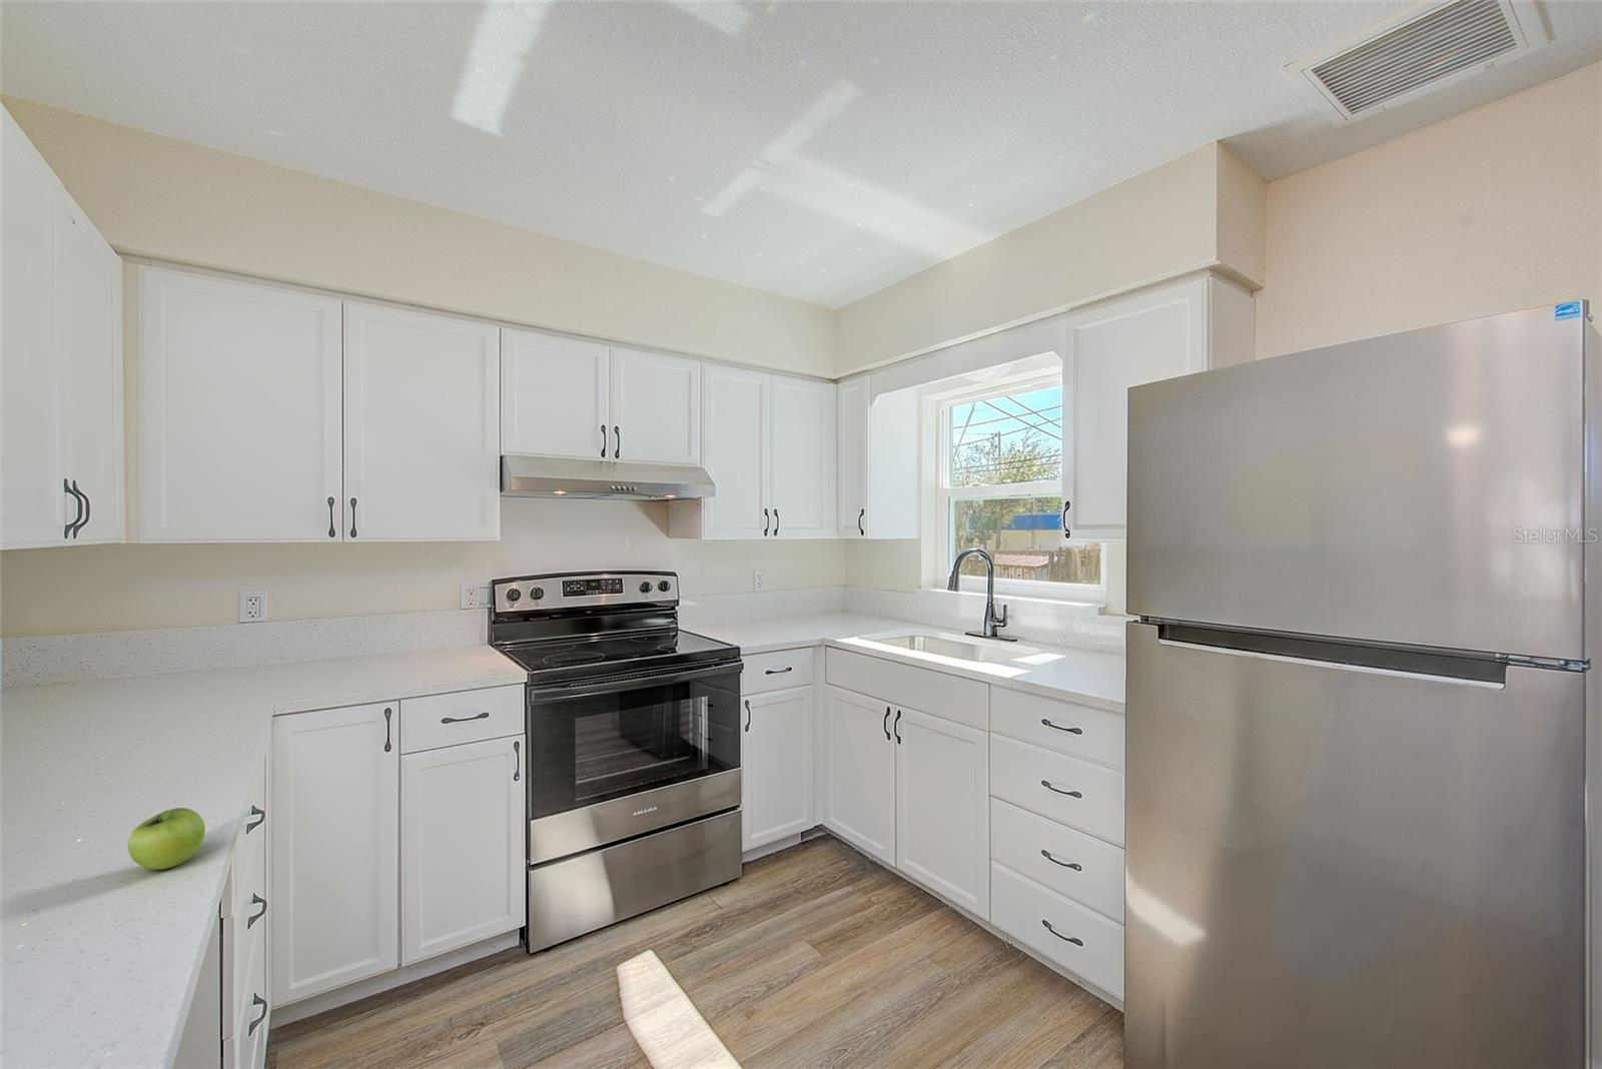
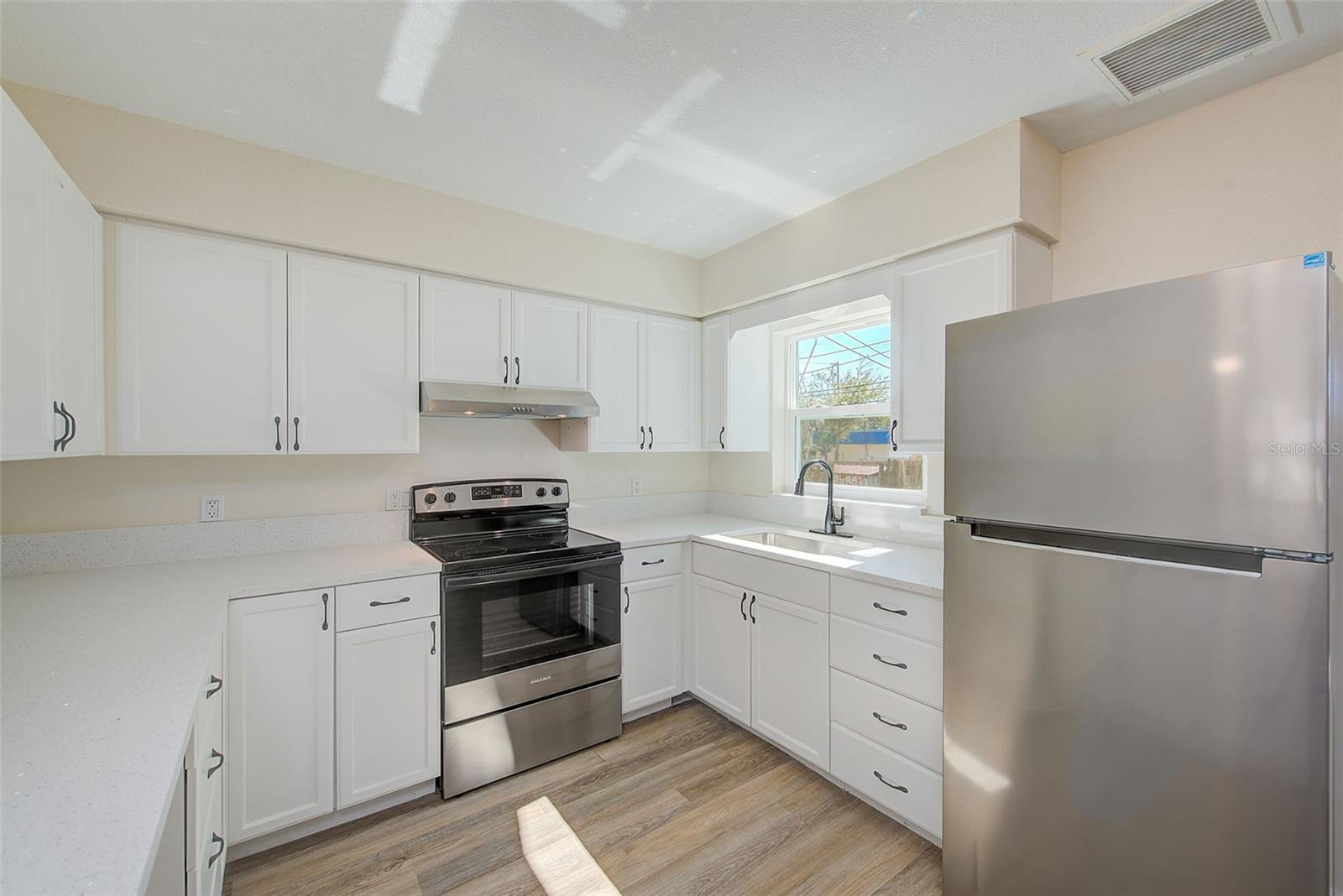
- fruit (167, 838)
